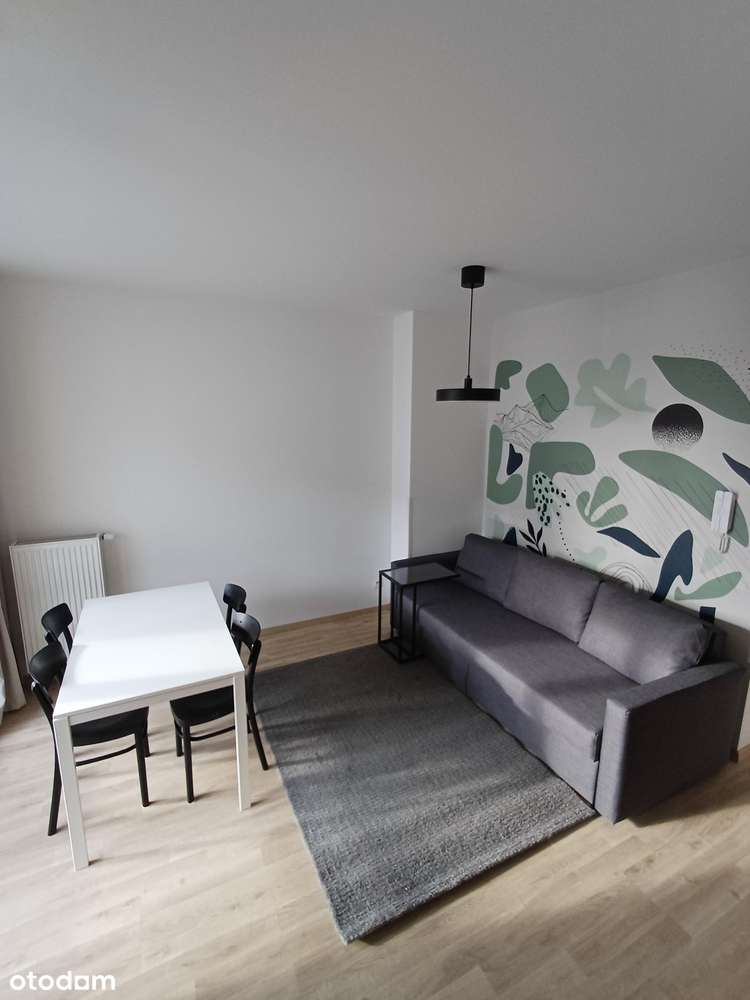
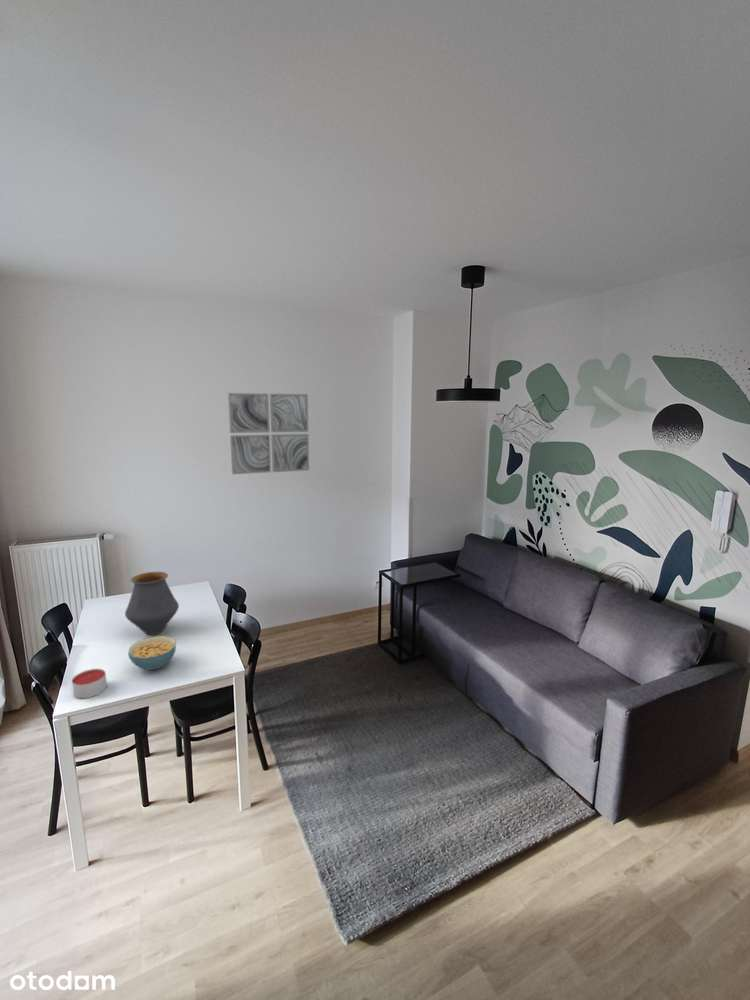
+ candle (89, 682)
+ cereal bowl (153, 656)
+ vase (152, 604)
+ wall art (271, 434)
